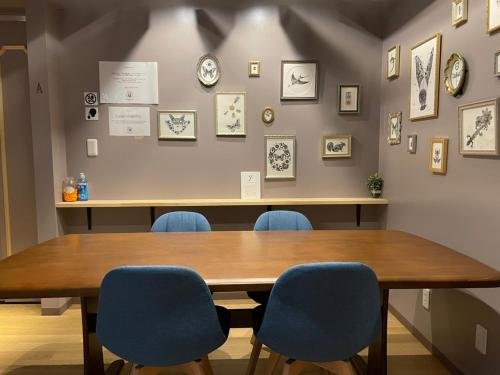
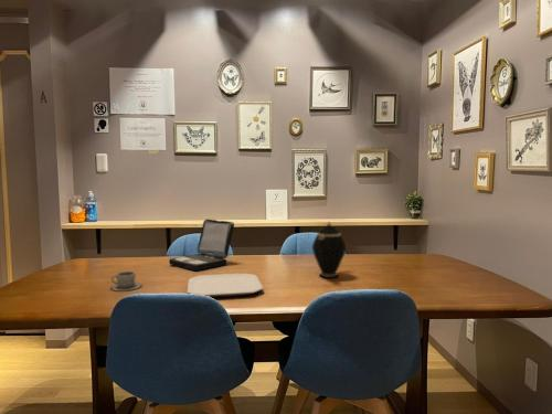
+ teapot (328, 248)
+ laptop (202, 243)
+ plate (224, 285)
+ cup (126, 280)
